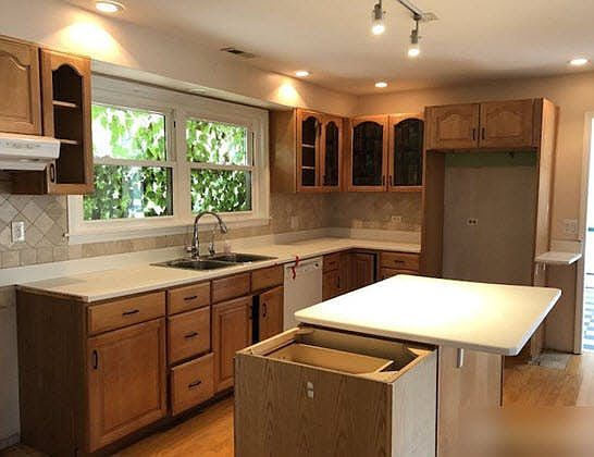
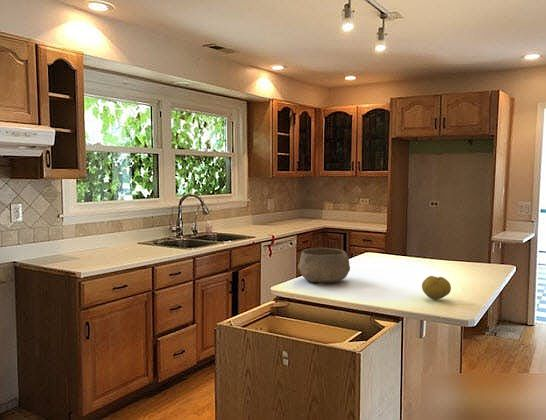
+ fruit (435, 287)
+ bowl (324, 265)
